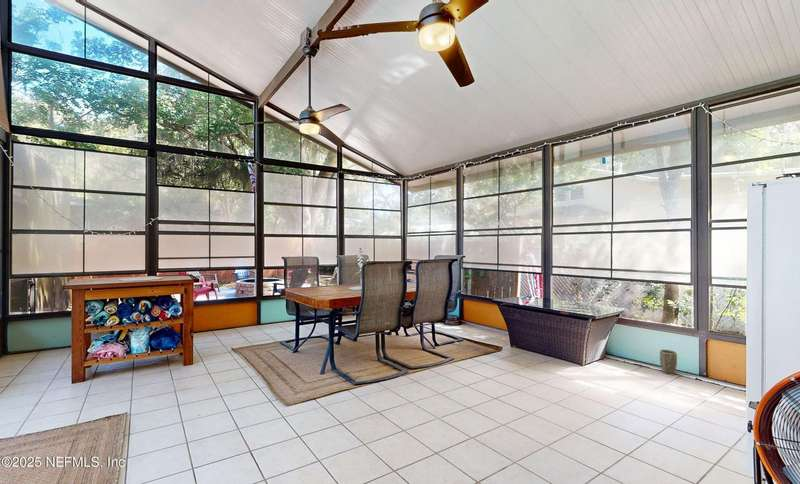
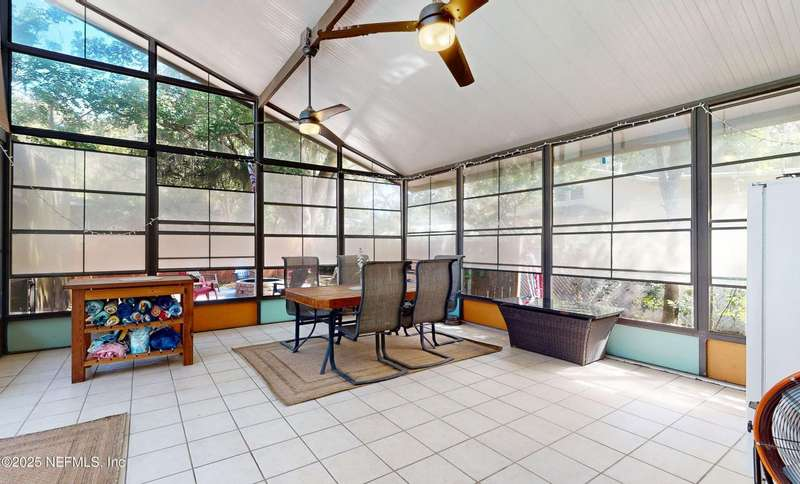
- plant pot (668, 361)
